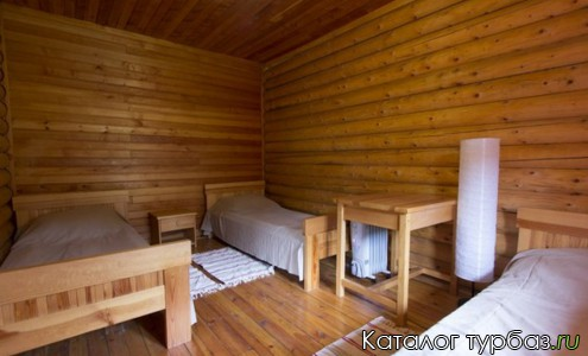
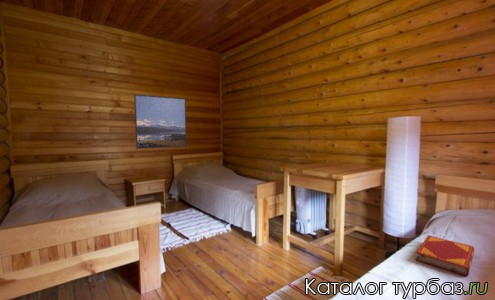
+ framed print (162, 122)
+ hardback book (445, 253)
